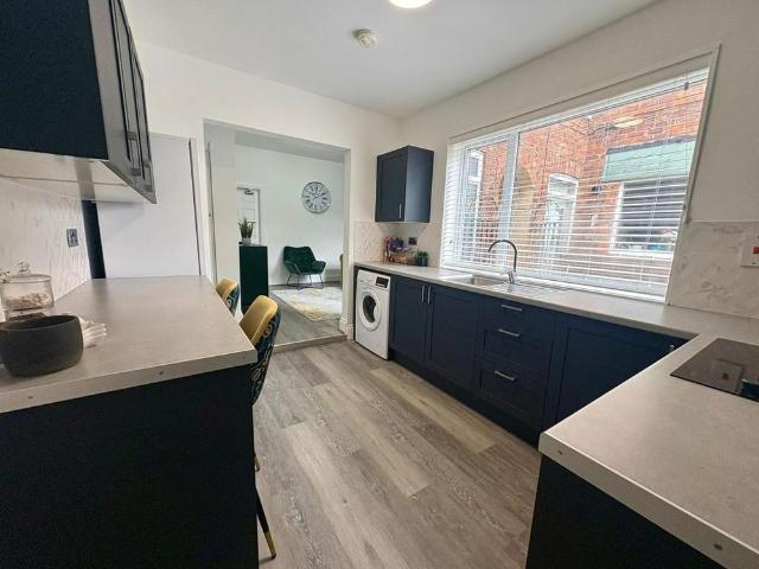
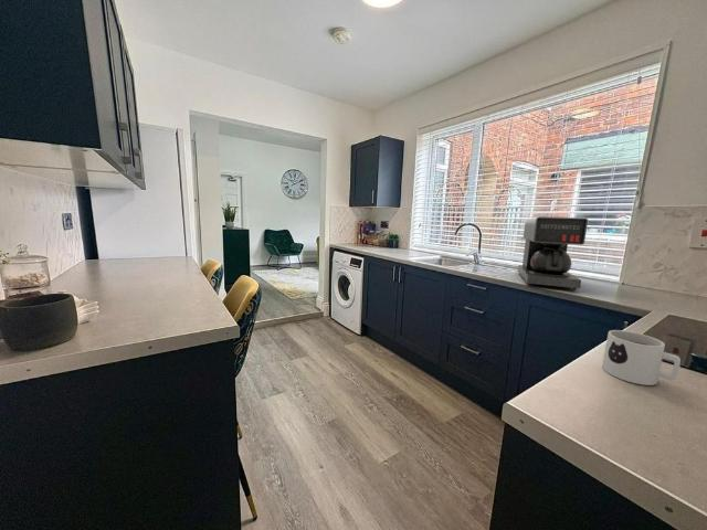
+ coffee maker (548, 250)
+ mug (637, 357)
